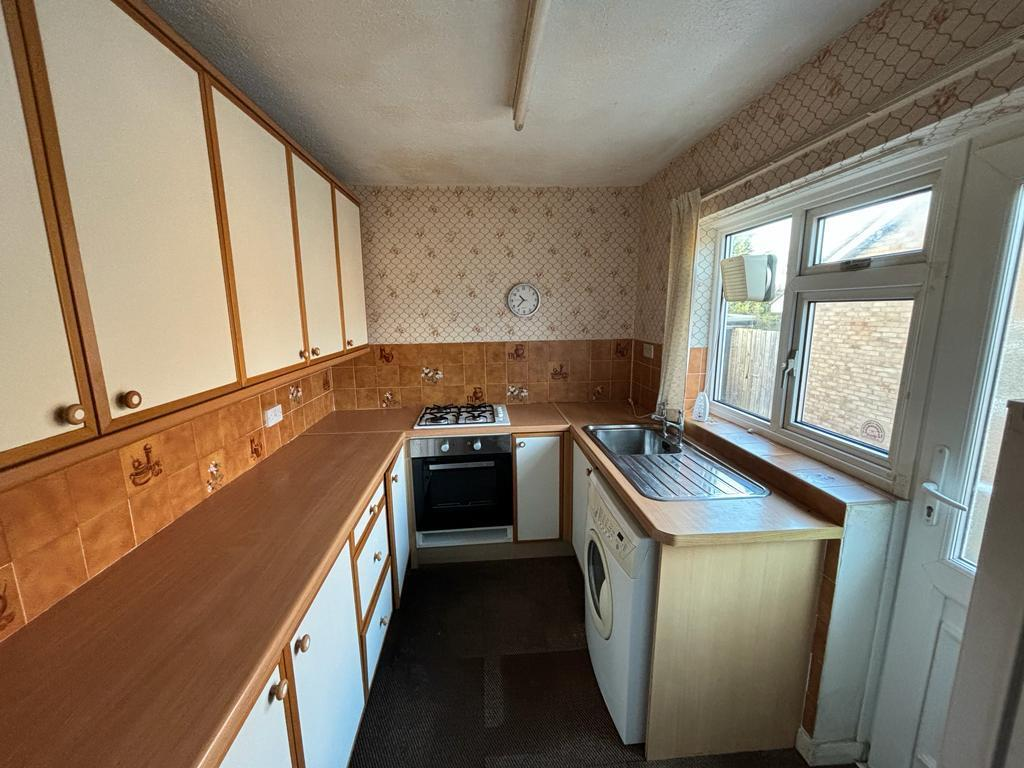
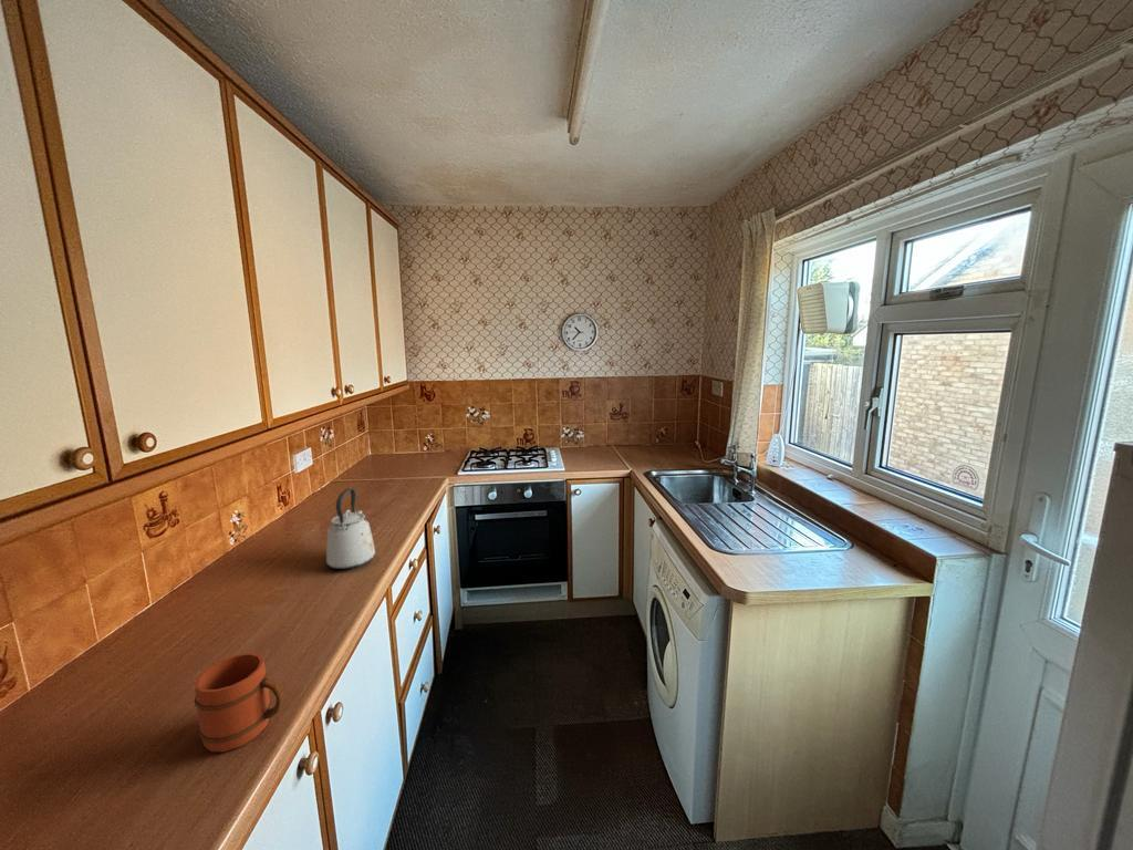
+ kettle (351, 524)
+ mug (242, 698)
